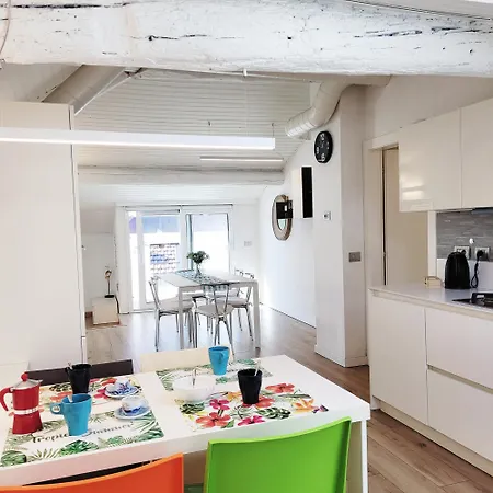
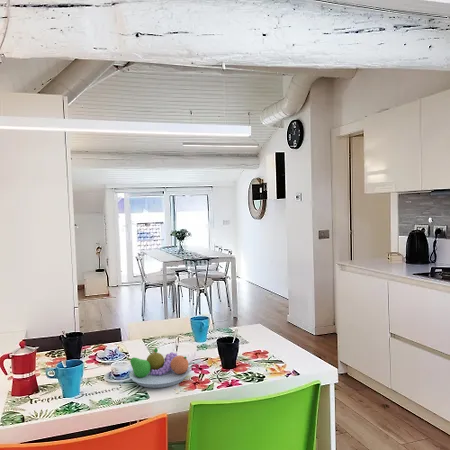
+ fruit bowl (158, 365)
